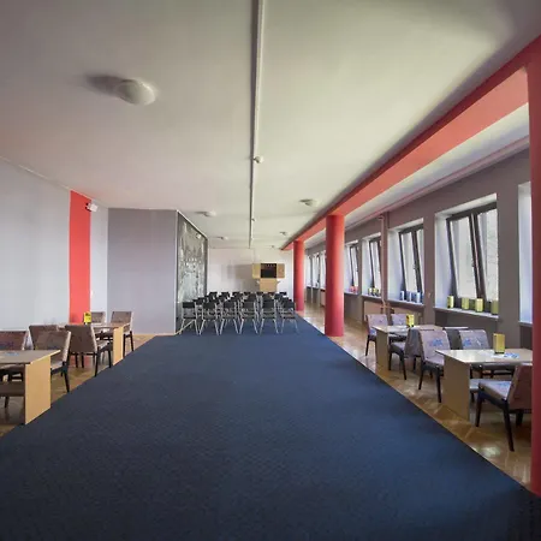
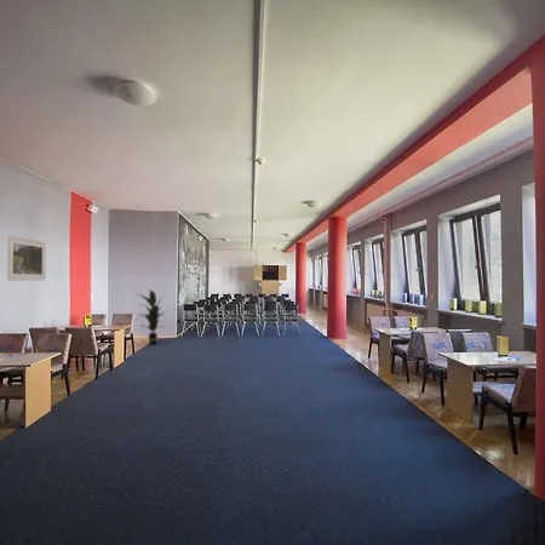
+ indoor plant (150, 316)
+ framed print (28, 259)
